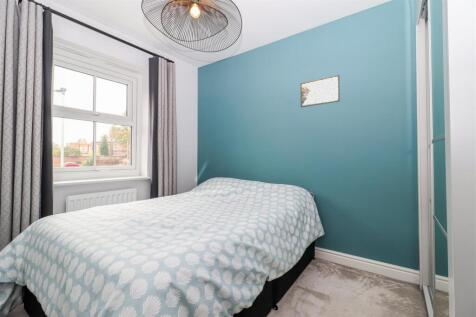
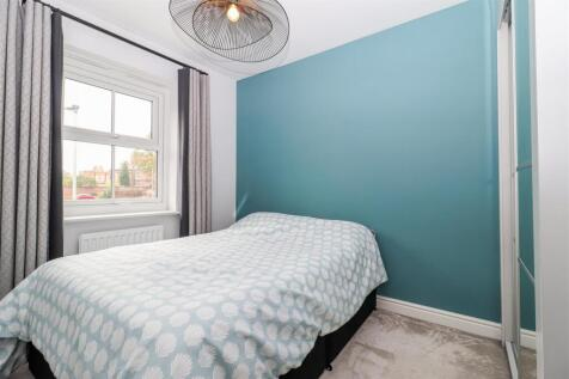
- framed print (319, 91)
